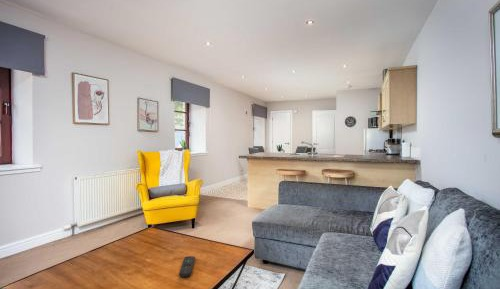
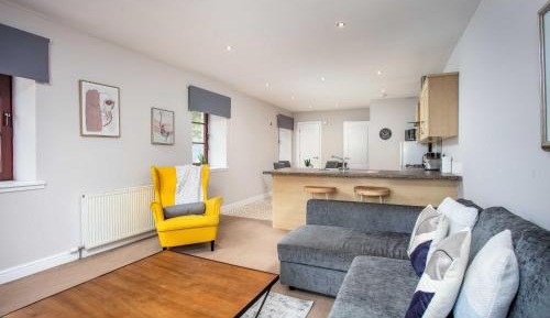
- remote control (187, 265)
